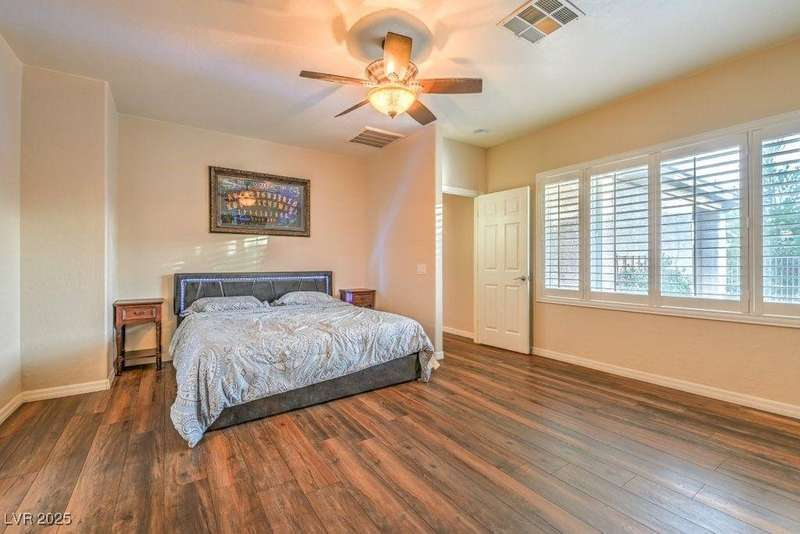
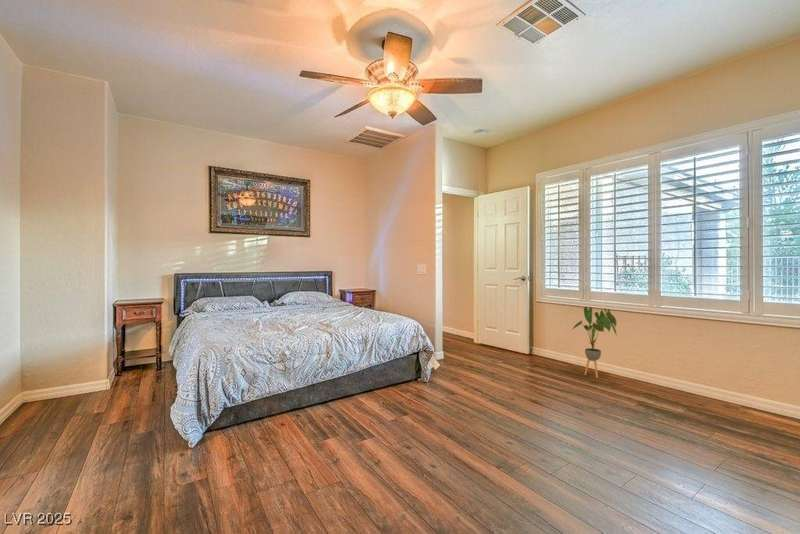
+ house plant (595, 341)
